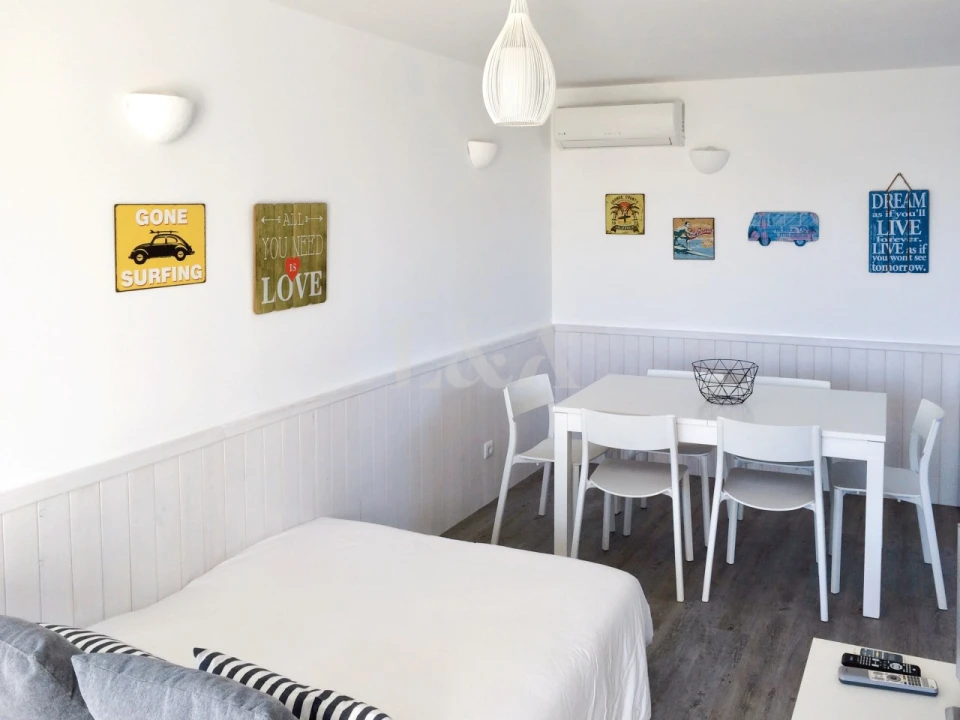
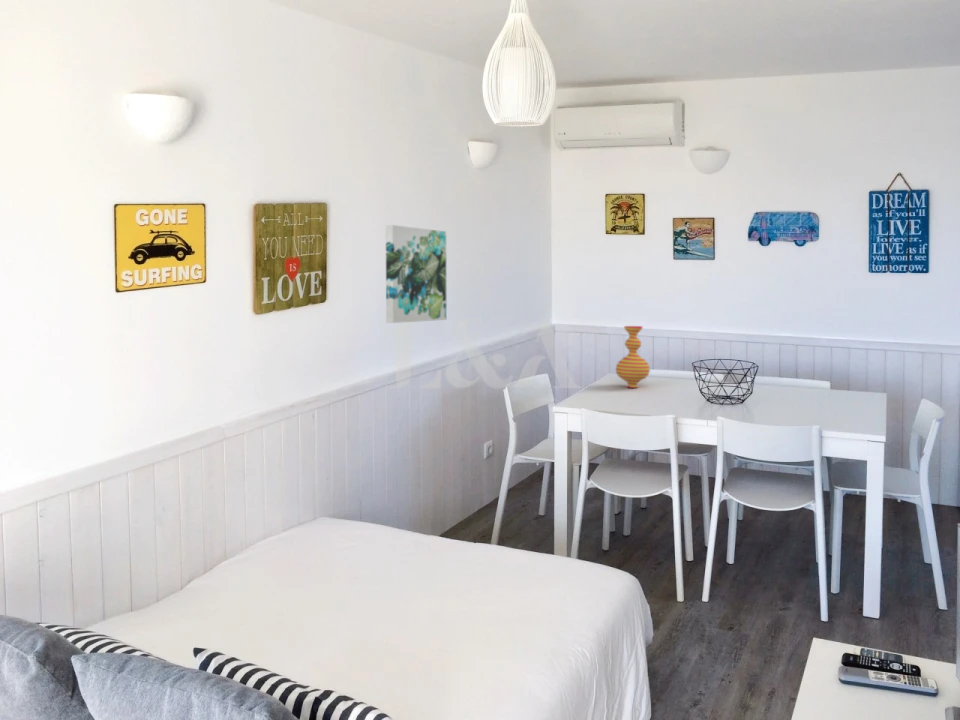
+ wall art (417, 275)
+ vase (632, 356)
